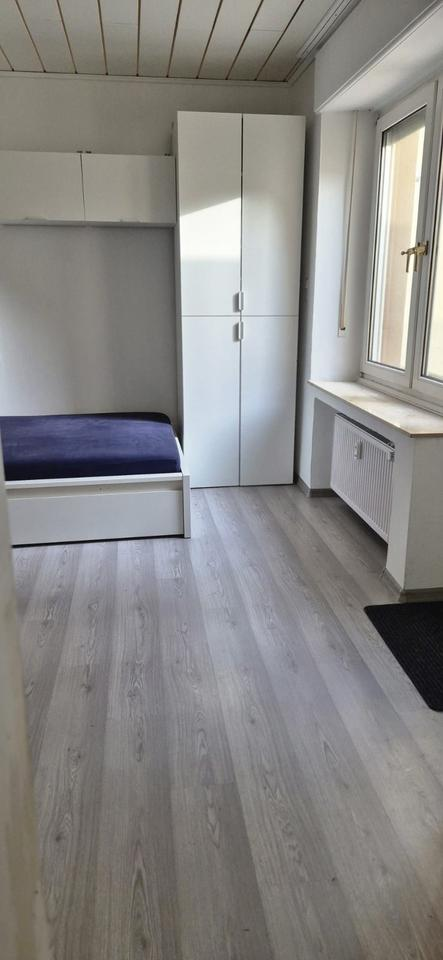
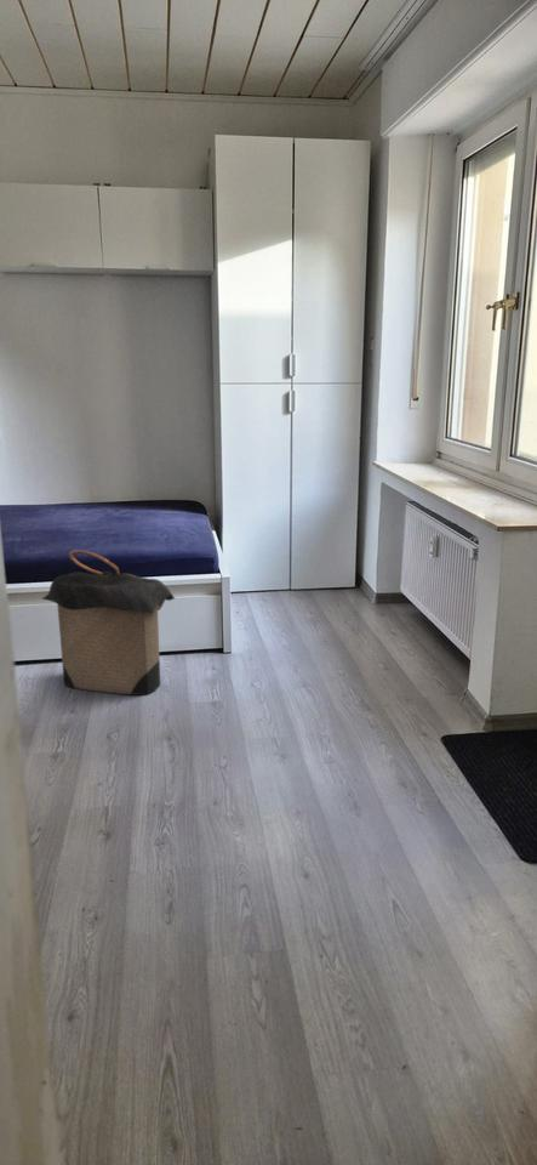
+ laundry hamper (112, 615)
